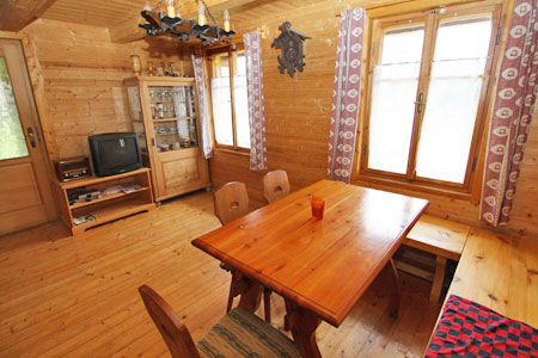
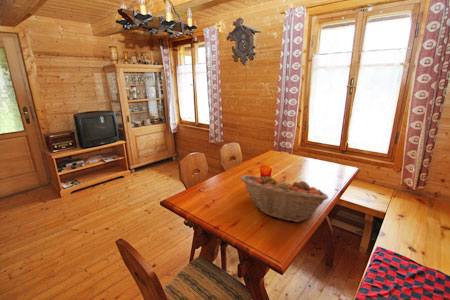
+ fruit basket (281, 192)
